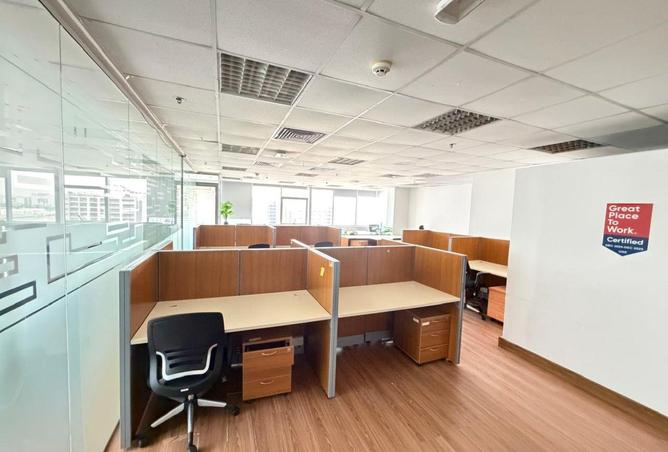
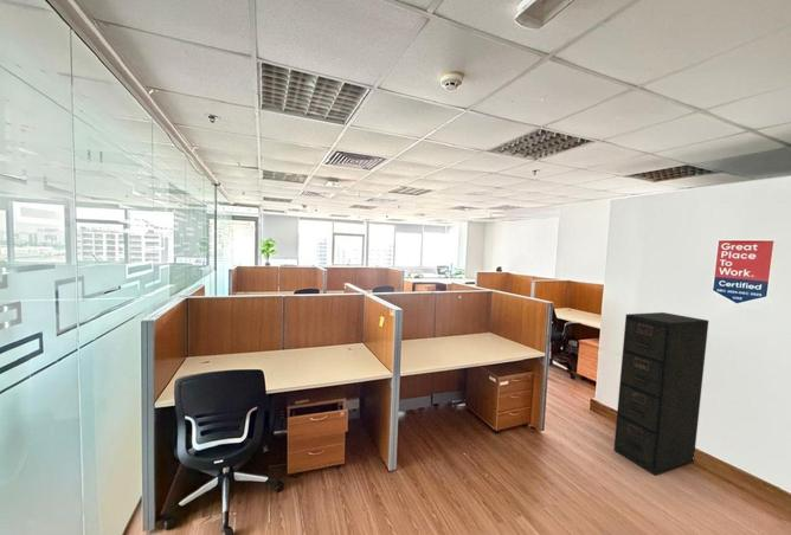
+ filing cabinet (657, 387)
